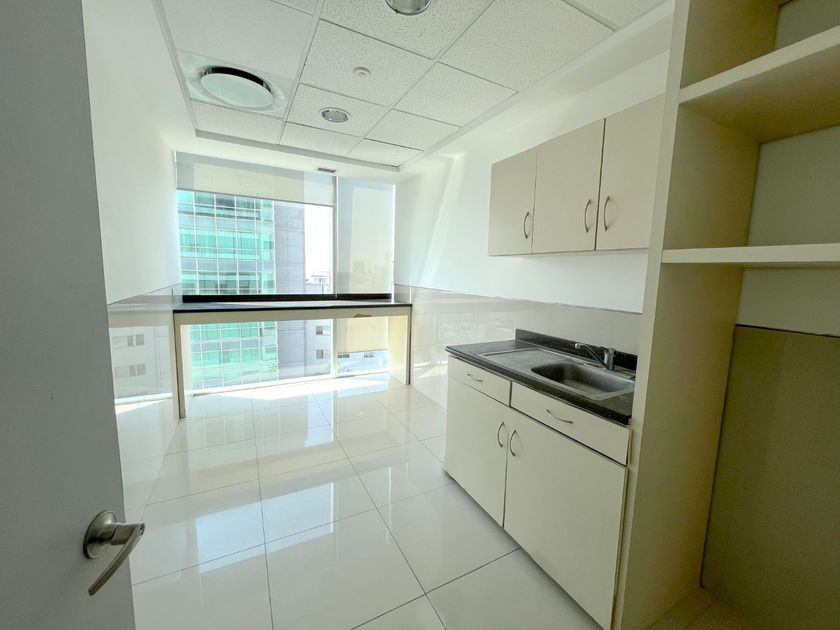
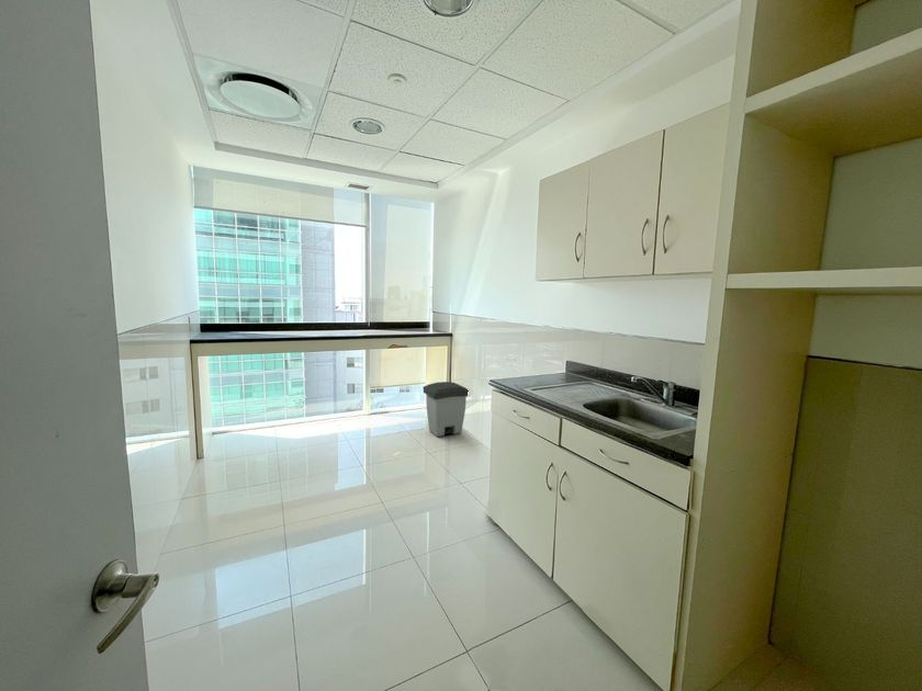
+ trash can (445, 408)
